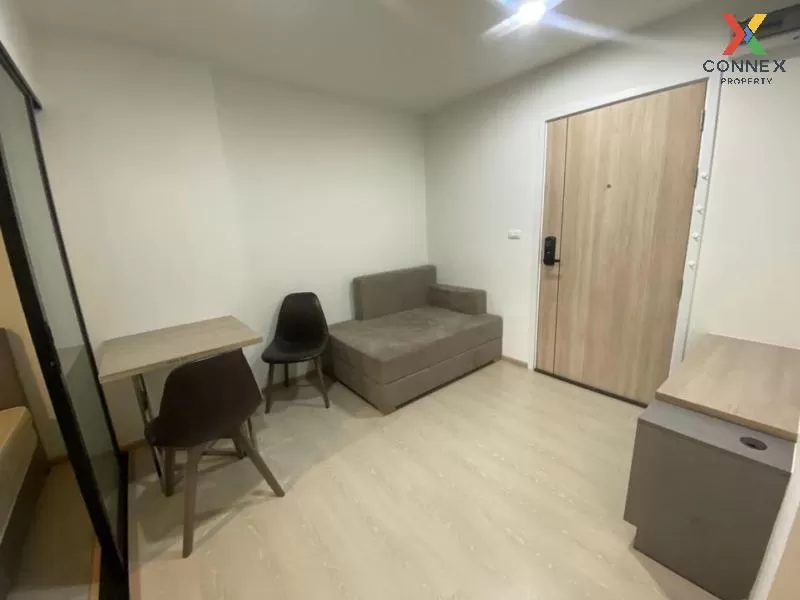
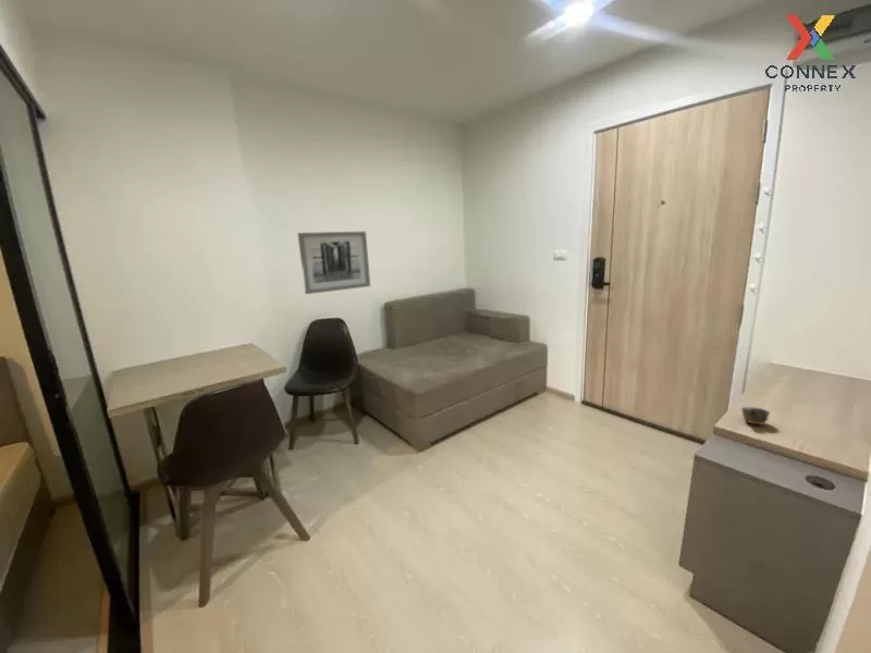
+ wall art (336, 261)
+ cup (752, 414)
